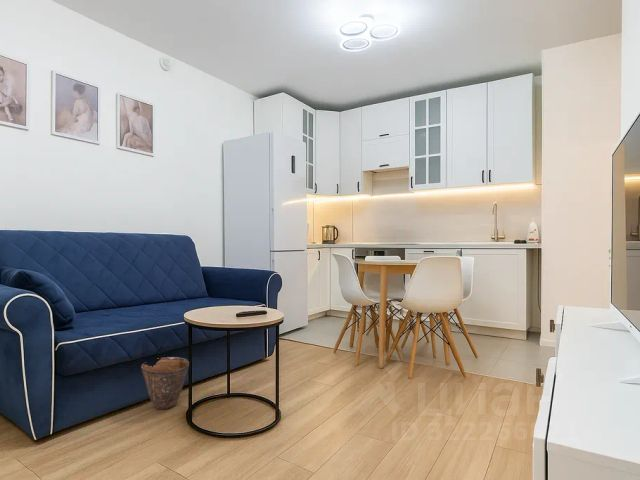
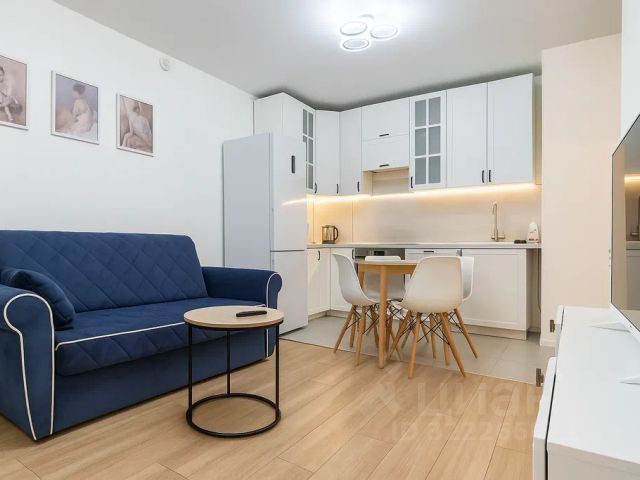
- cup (165, 384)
